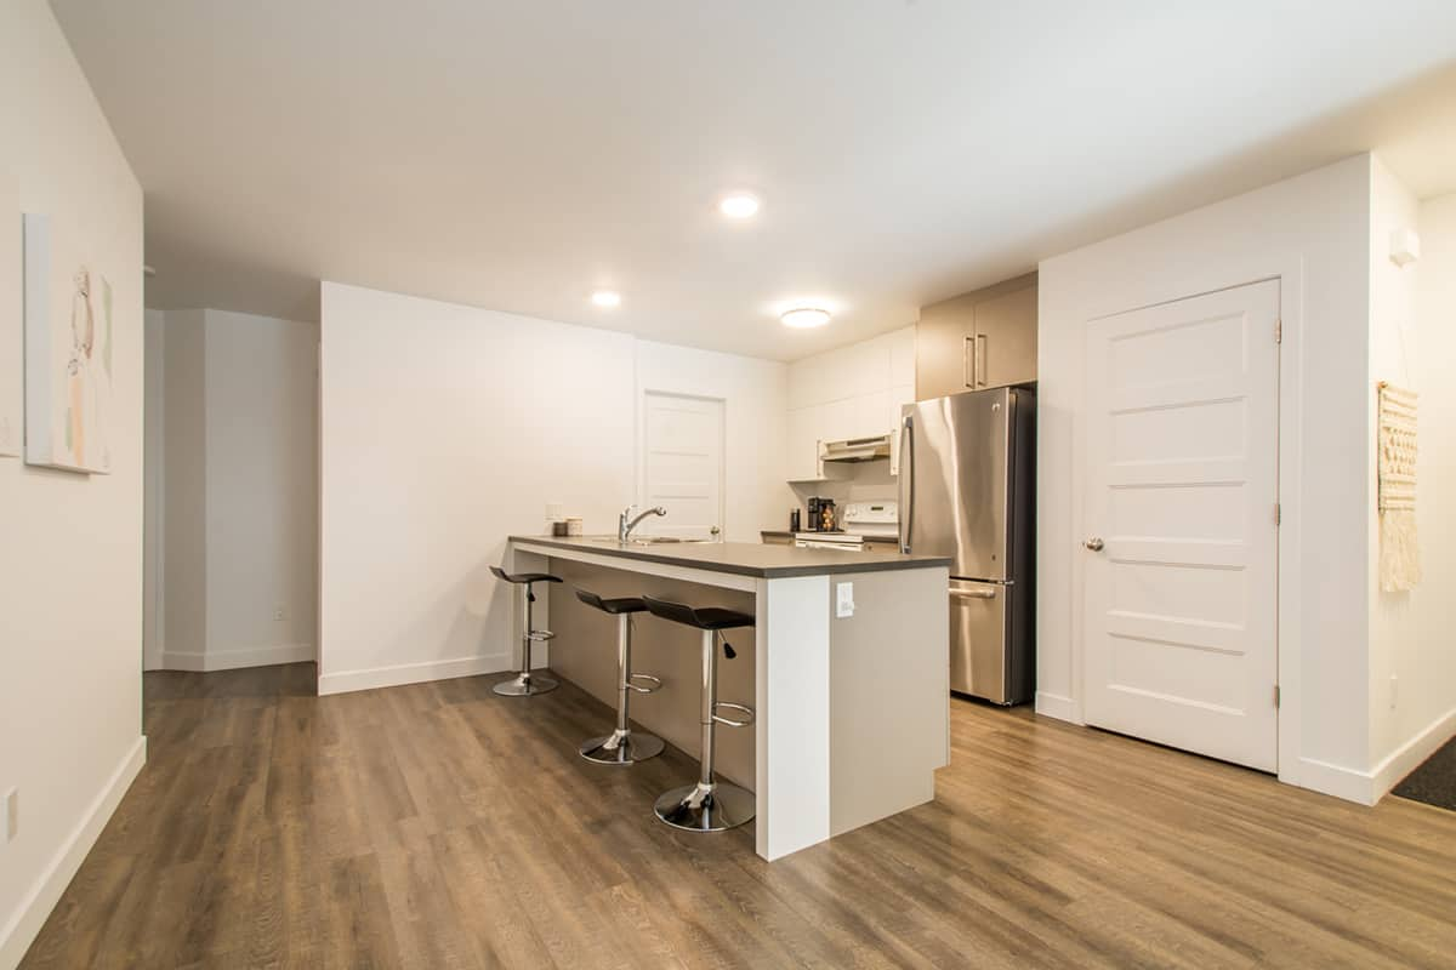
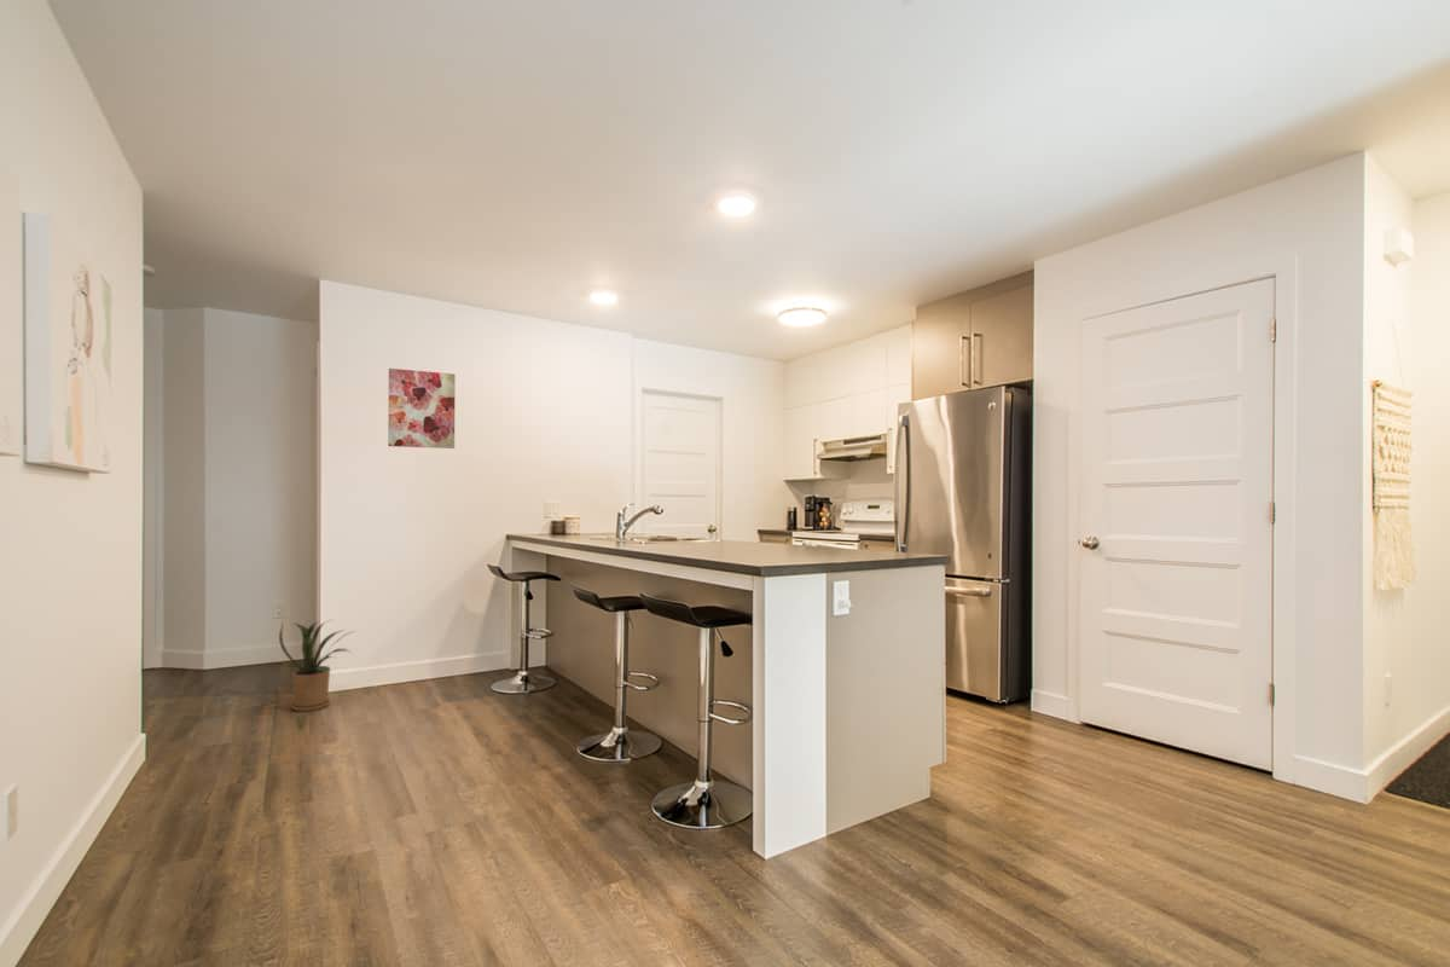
+ house plant (317, 660)
+ wall art (422, 409)
